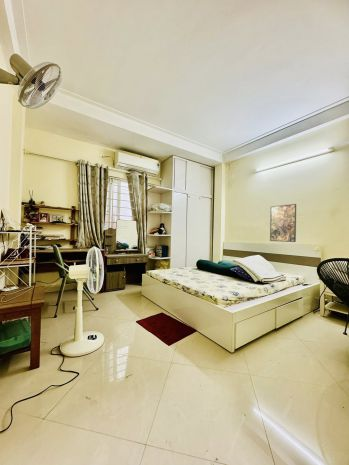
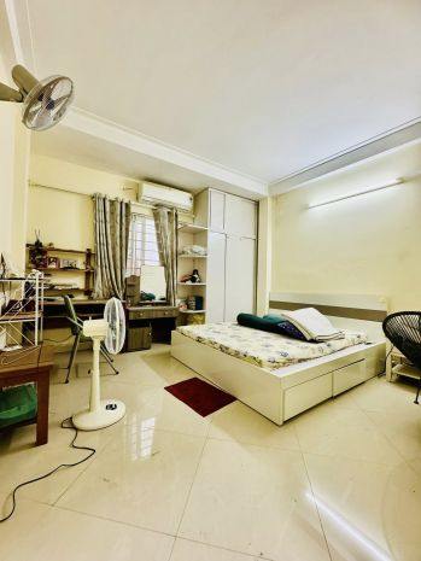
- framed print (282, 223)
